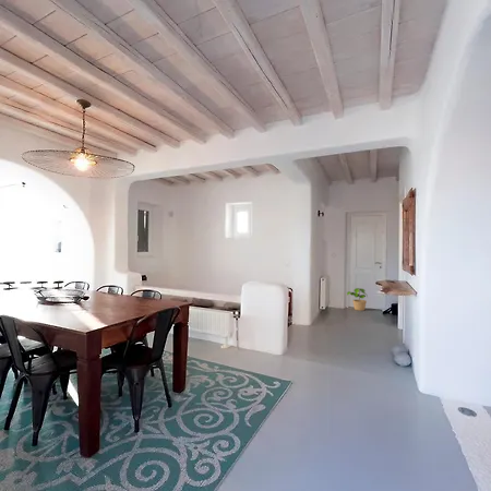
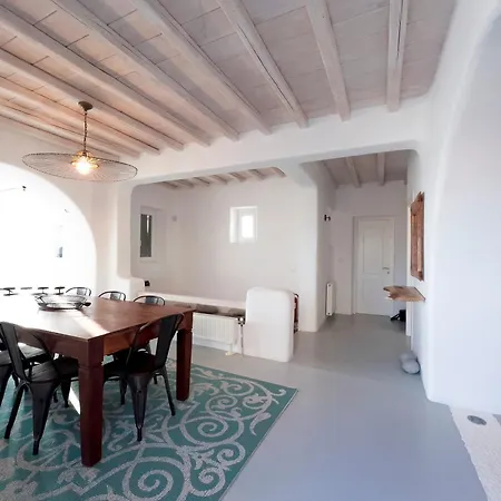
- potted plant (357, 300)
